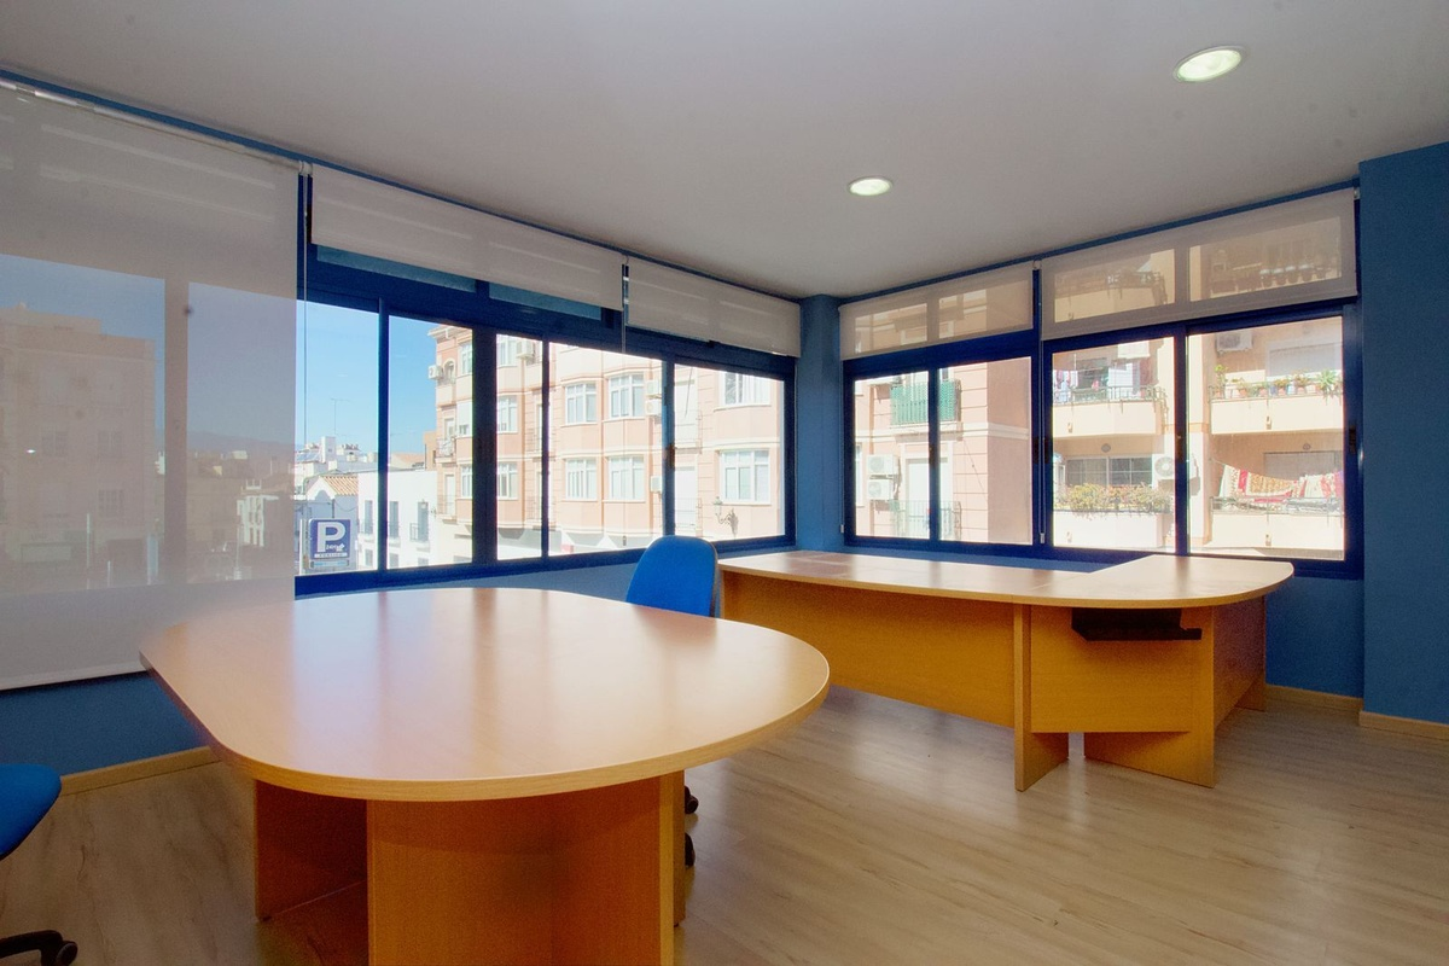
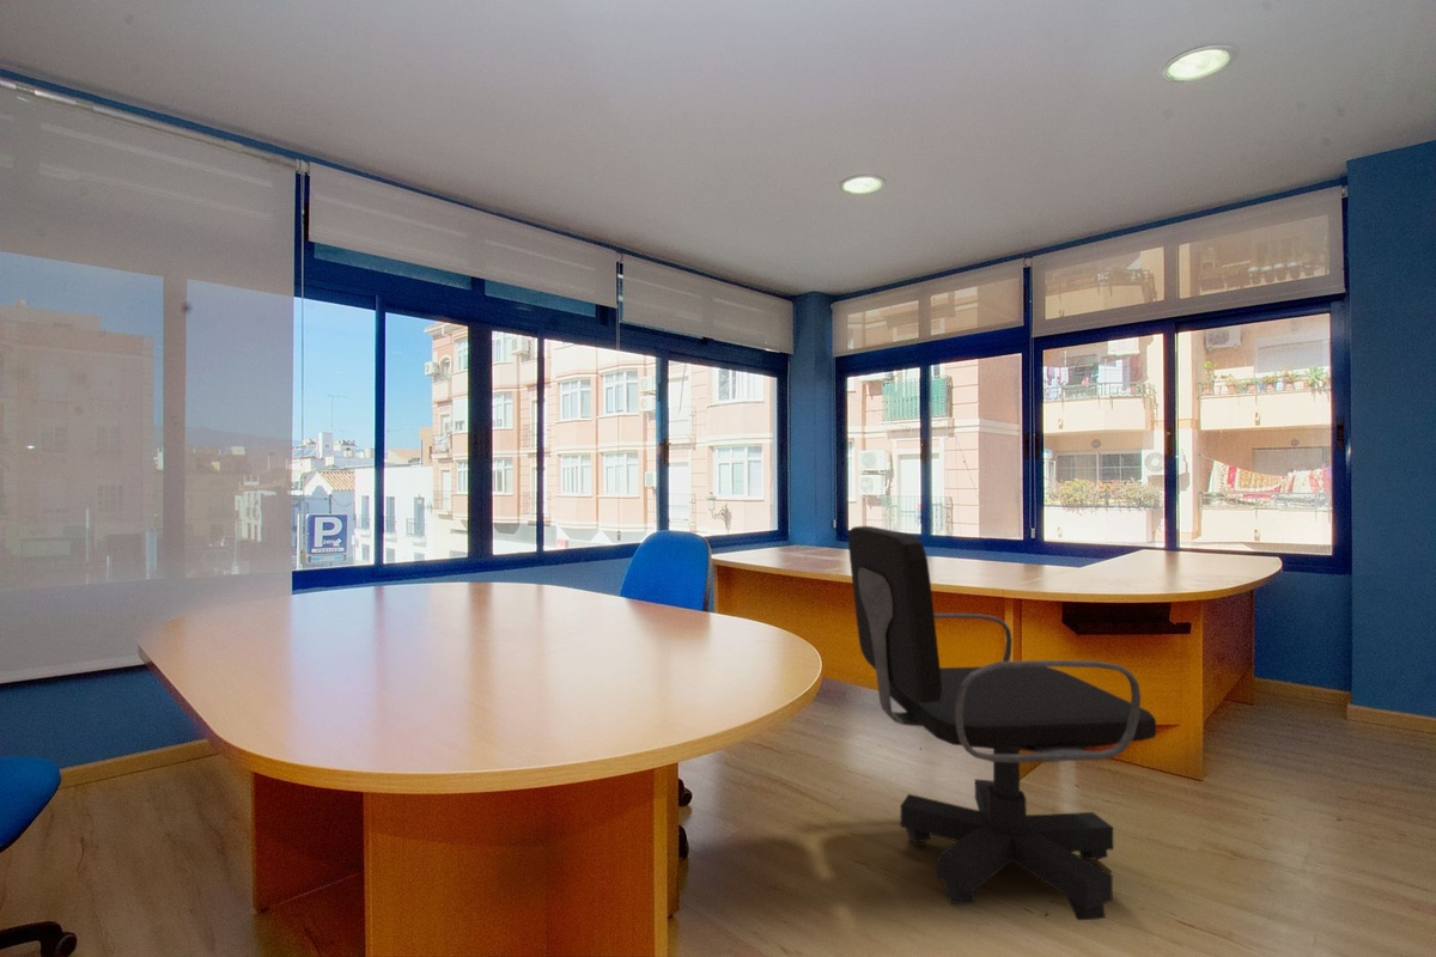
+ office chair (987, 697)
